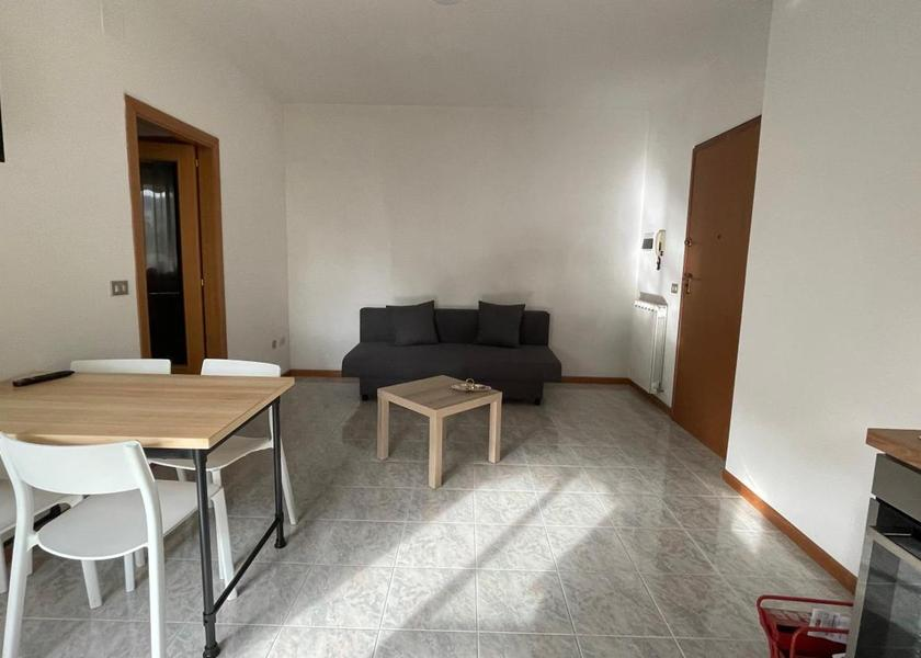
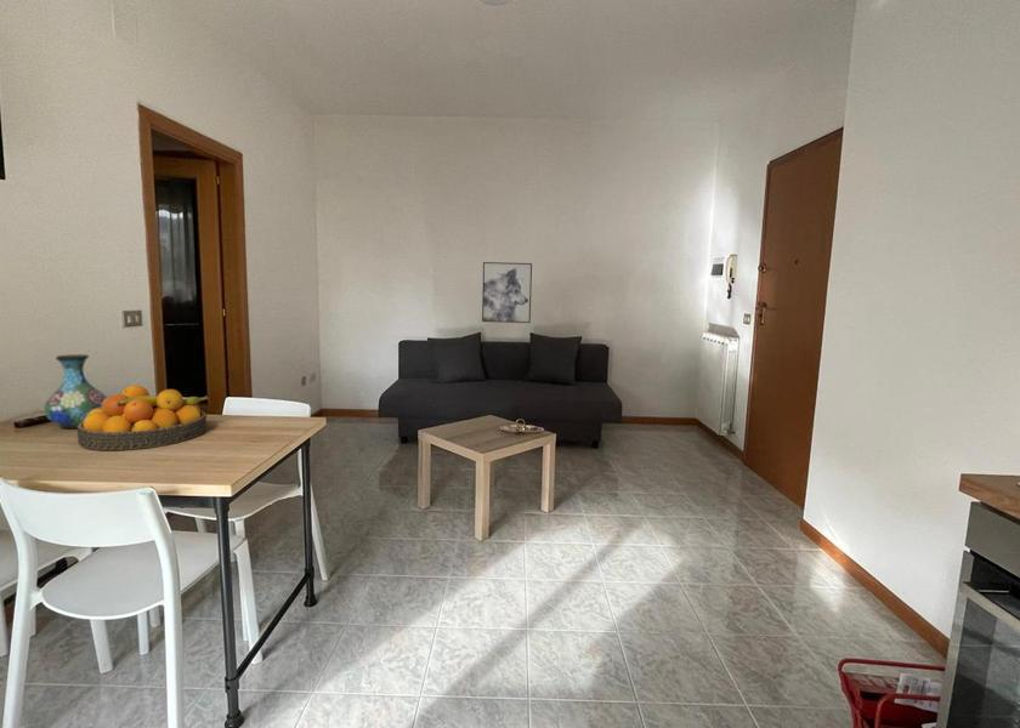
+ vase (76, 391)
+ fruit bowl (144, 411)
+ wall art (506, 292)
